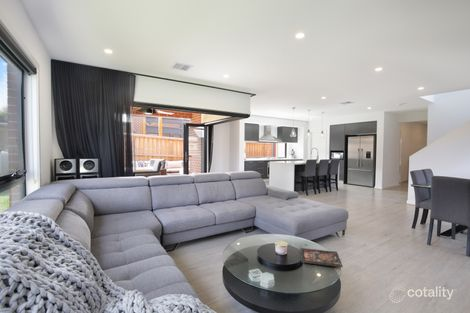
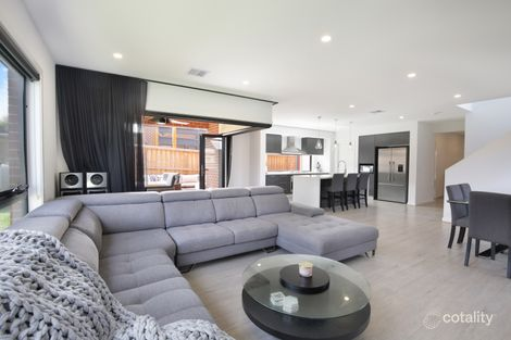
- board game (320, 256)
